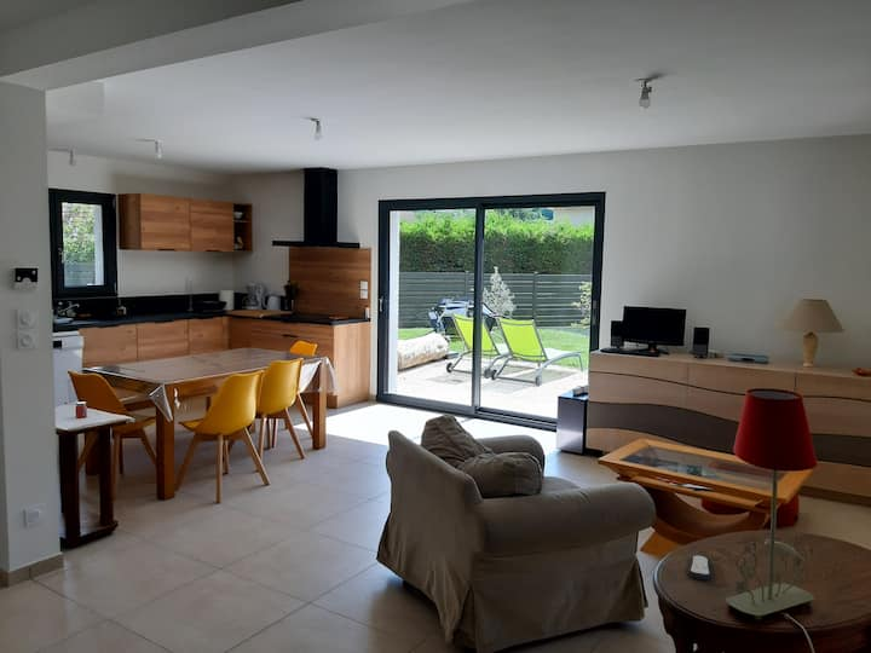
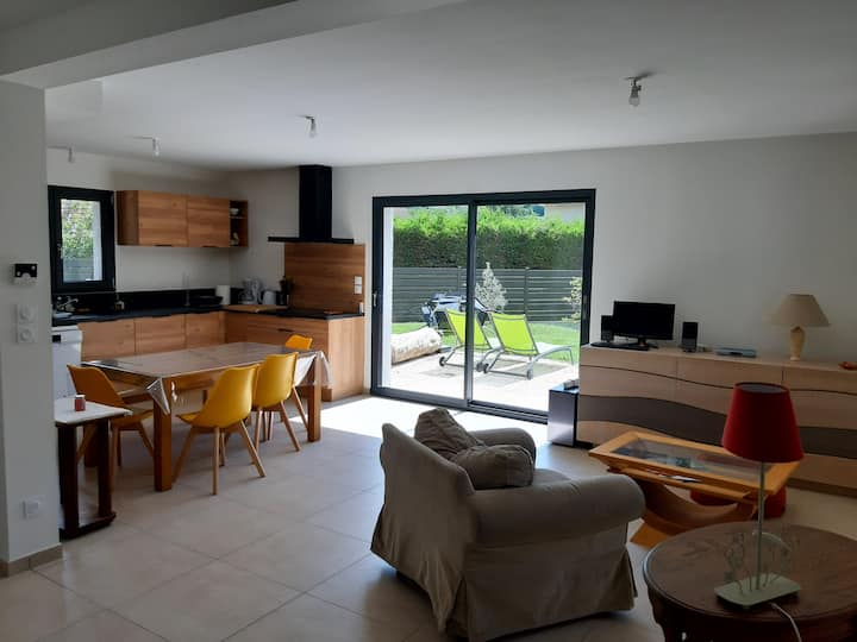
- remote control (699, 566)
